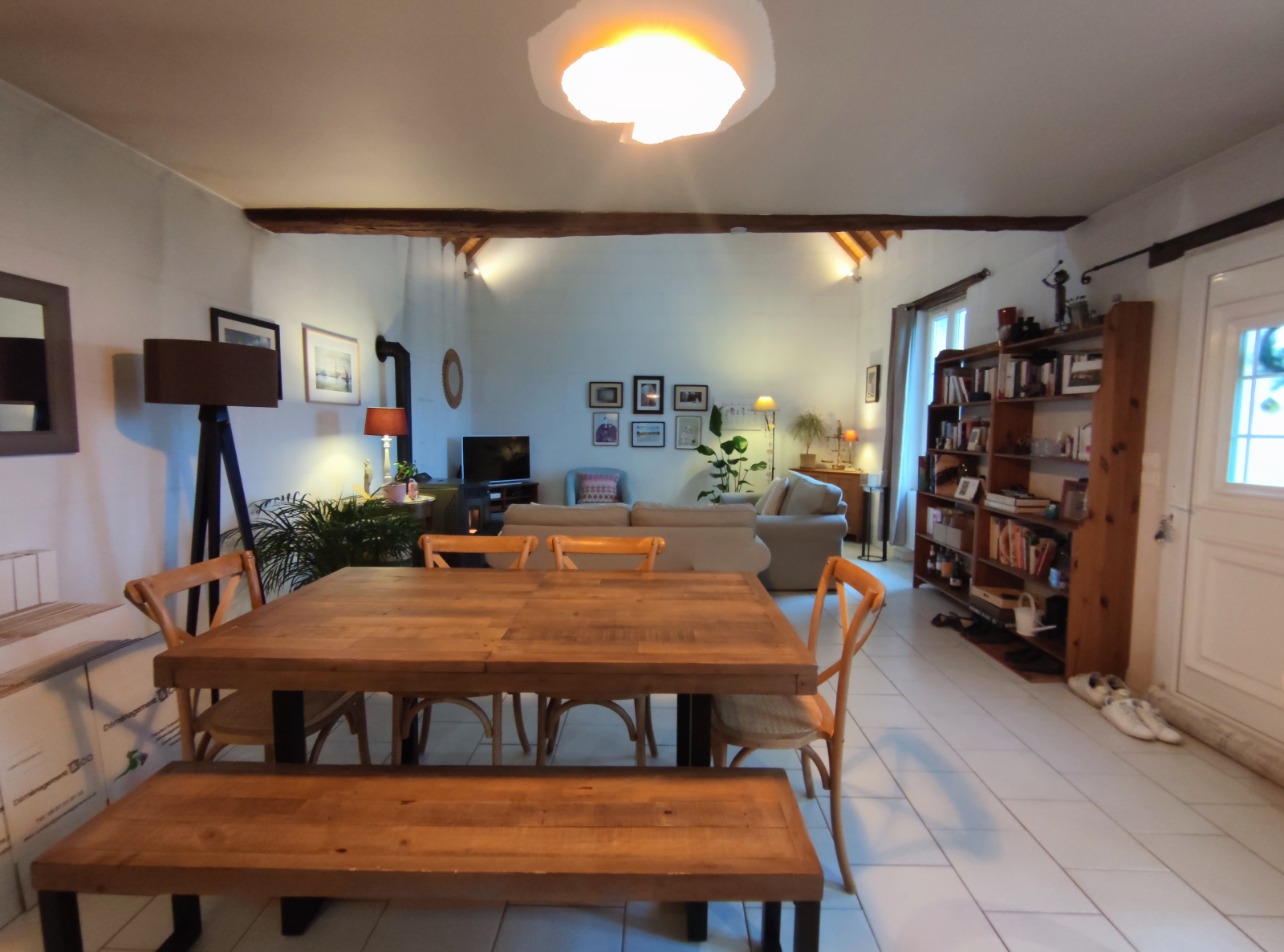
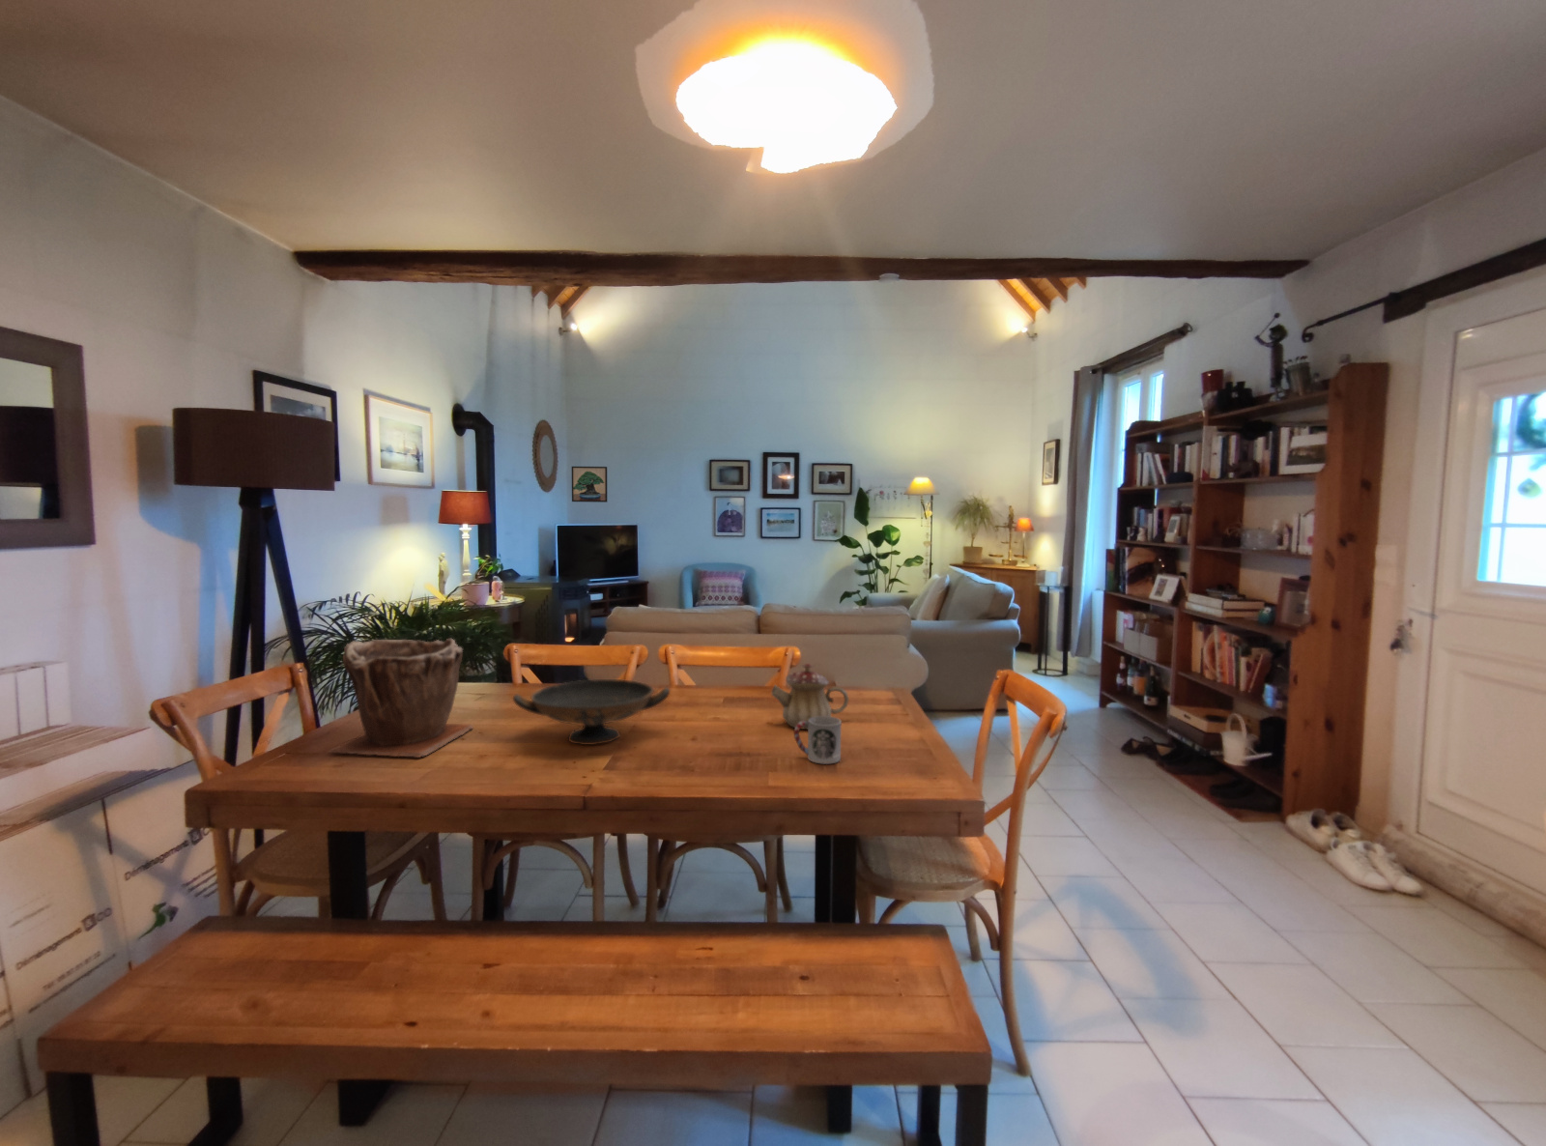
+ plant pot (403, 691)
+ teapot (810, 693)
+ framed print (590, 484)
+ cup (816, 738)
+ decorative bowl (594, 713)
